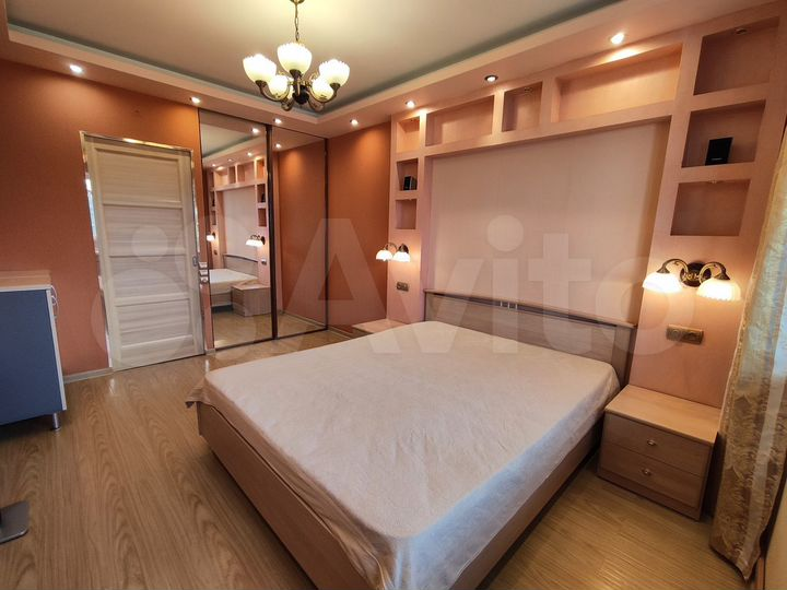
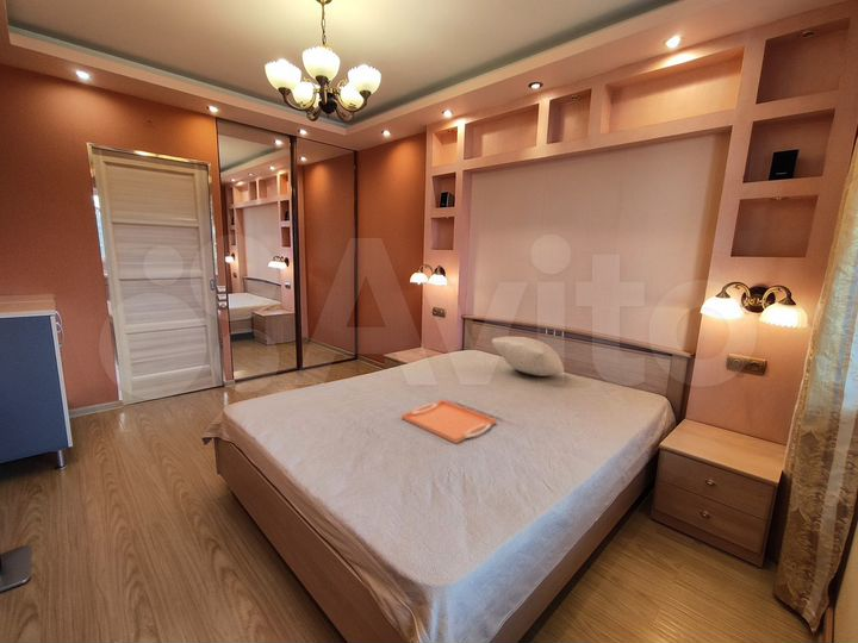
+ serving tray (448, 419)
+ pillow (528, 355)
